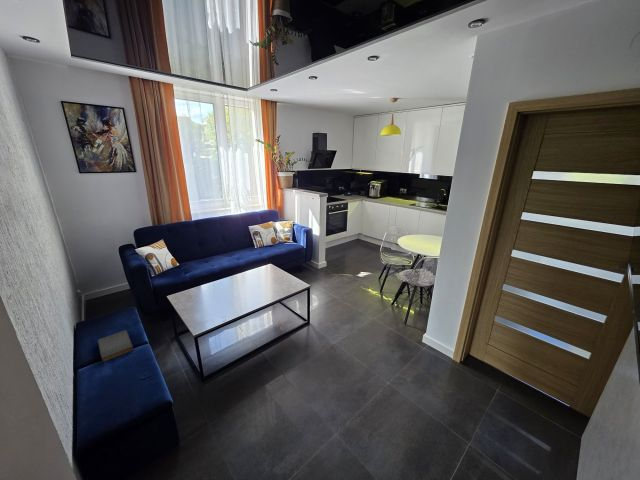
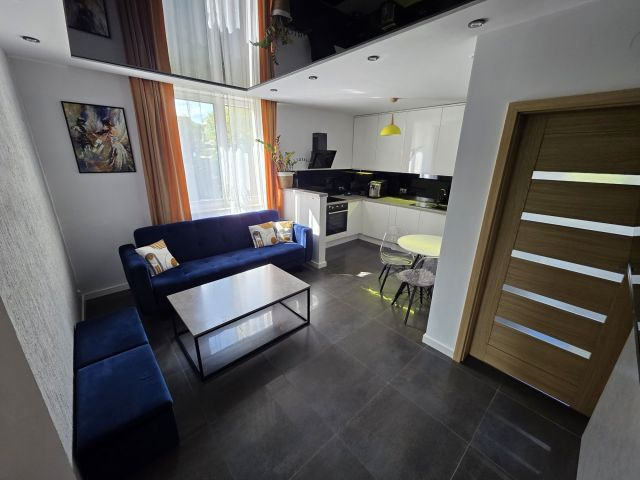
- book (115, 344)
